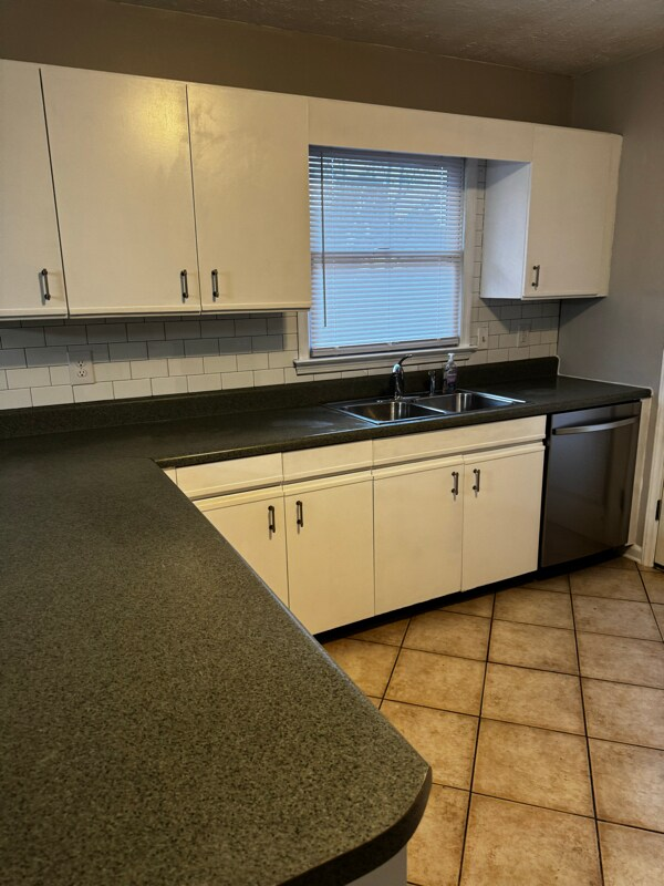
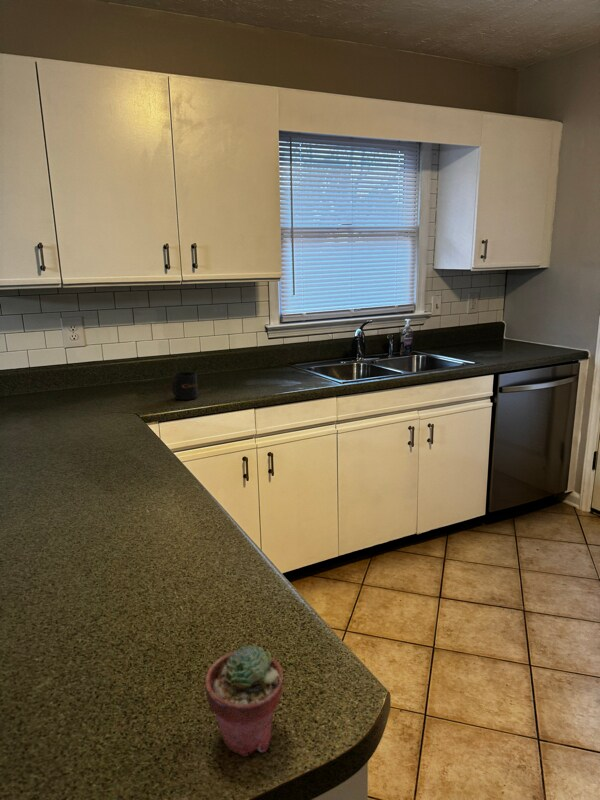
+ mug (182, 386)
+ potted succulent (245, 693)
